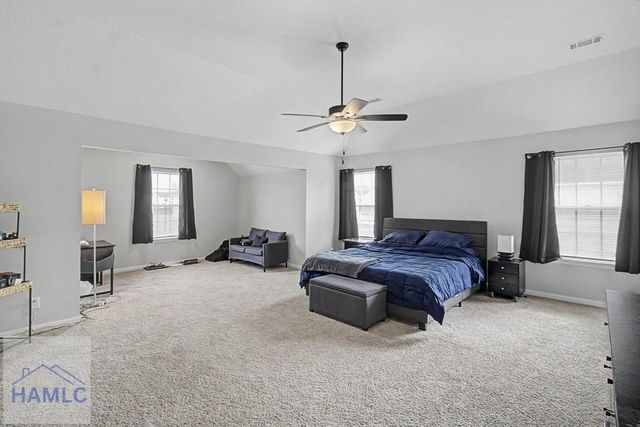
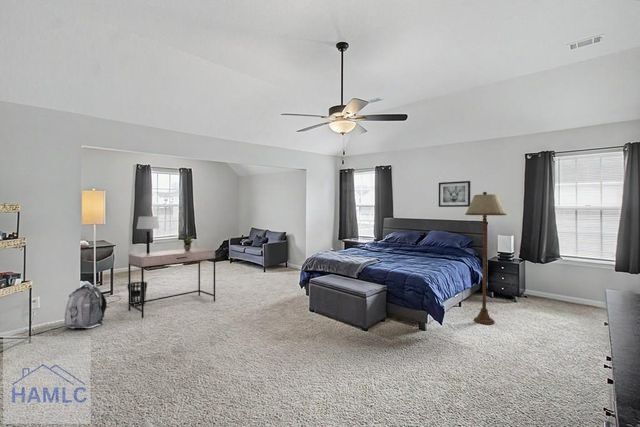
+ floor lamp (484, 256)
+ wall art (454, 194)
+ table lamp (148, 234)
+ desk (173, 264)
+ backpack (86, 304)
+ wastebasket (137, 293)
+ potted plant (187, 242)
